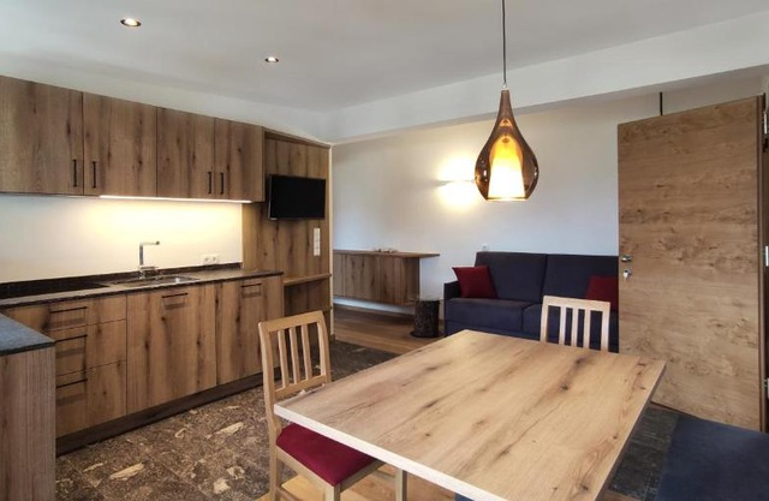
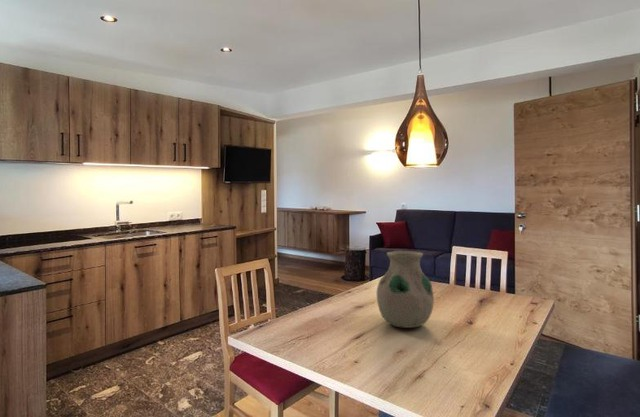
+ vase (405, 288)
